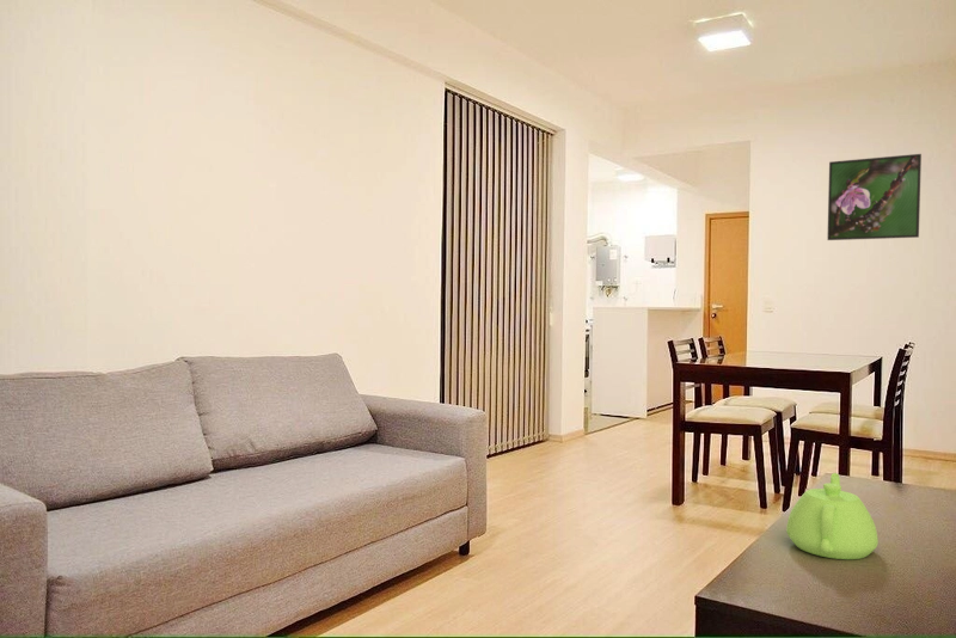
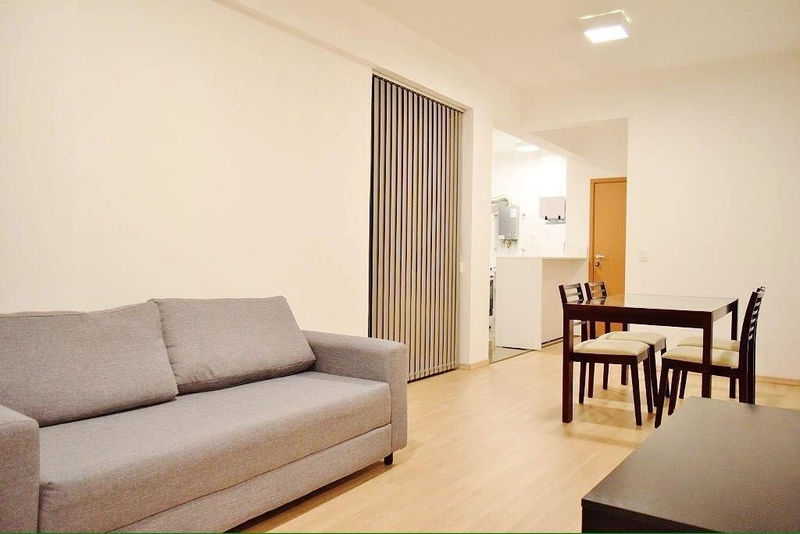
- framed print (872, 198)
- teapot (832, 514)
